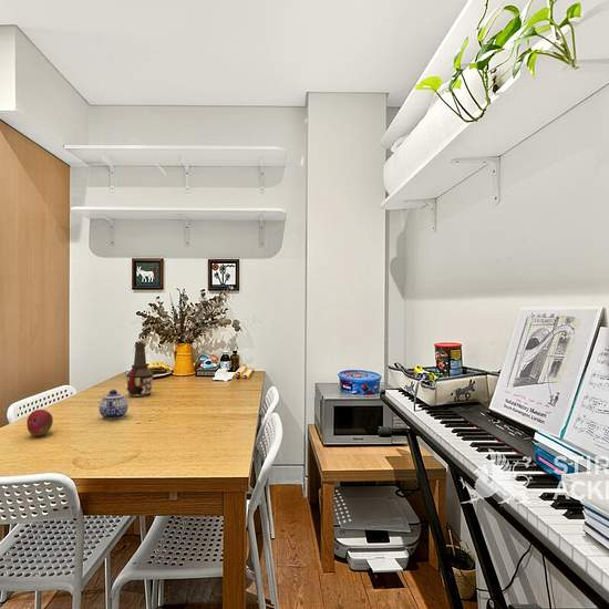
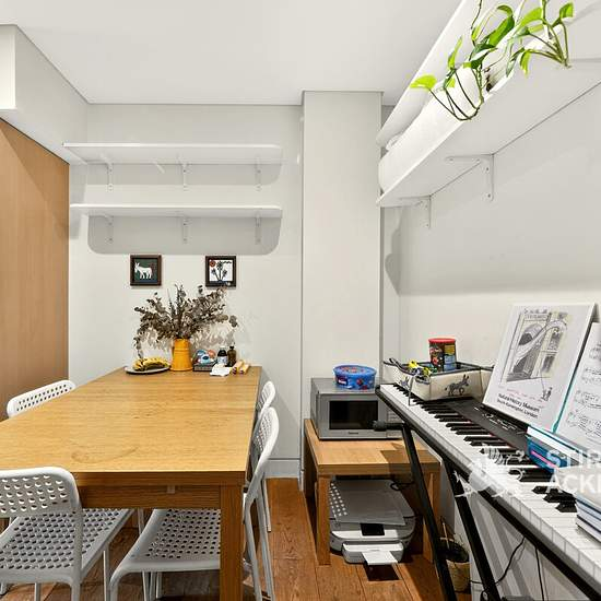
- fruit (40, 422)
- teapot (113, 403)
- bottle (138, 369)
